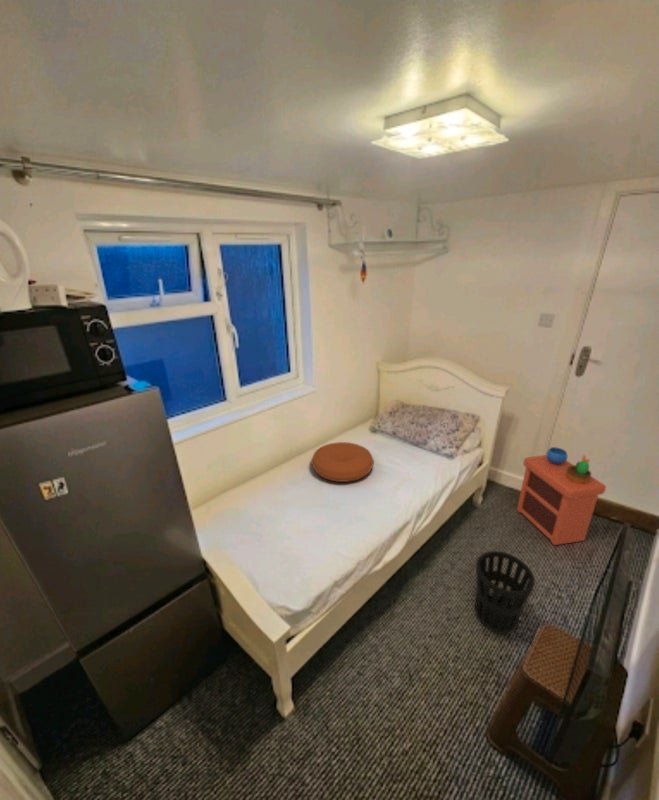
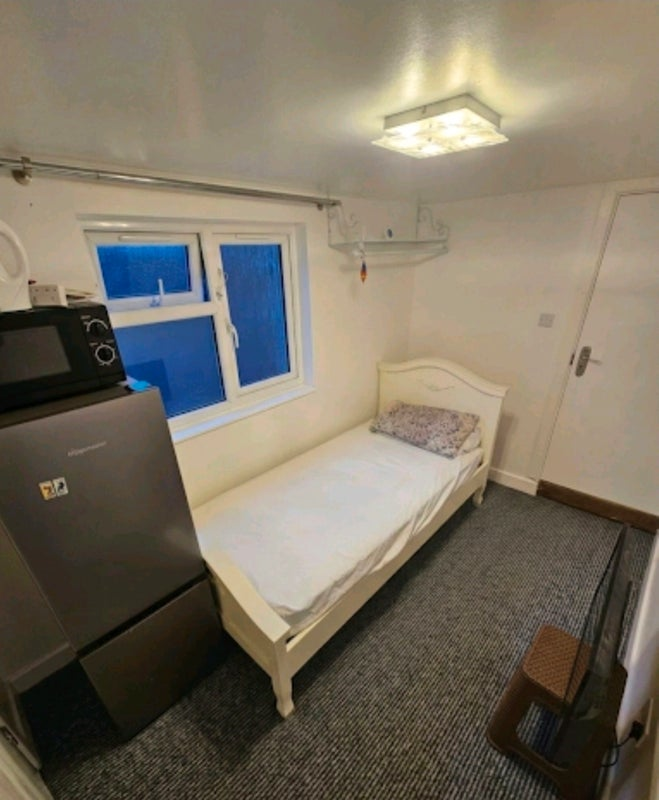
- nightstand (561, 486)
- wastebasket (500, 593)
- cushion (342, 460)
